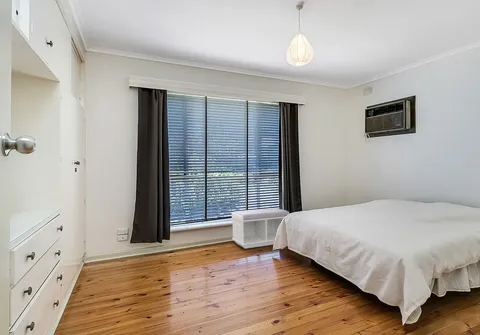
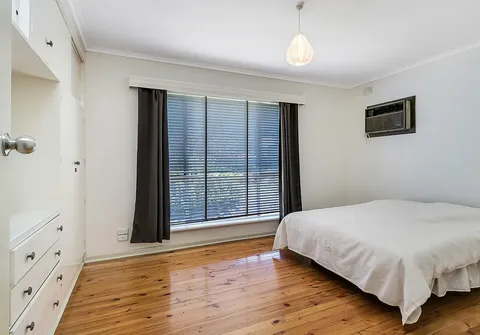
- bench (260, 226)
